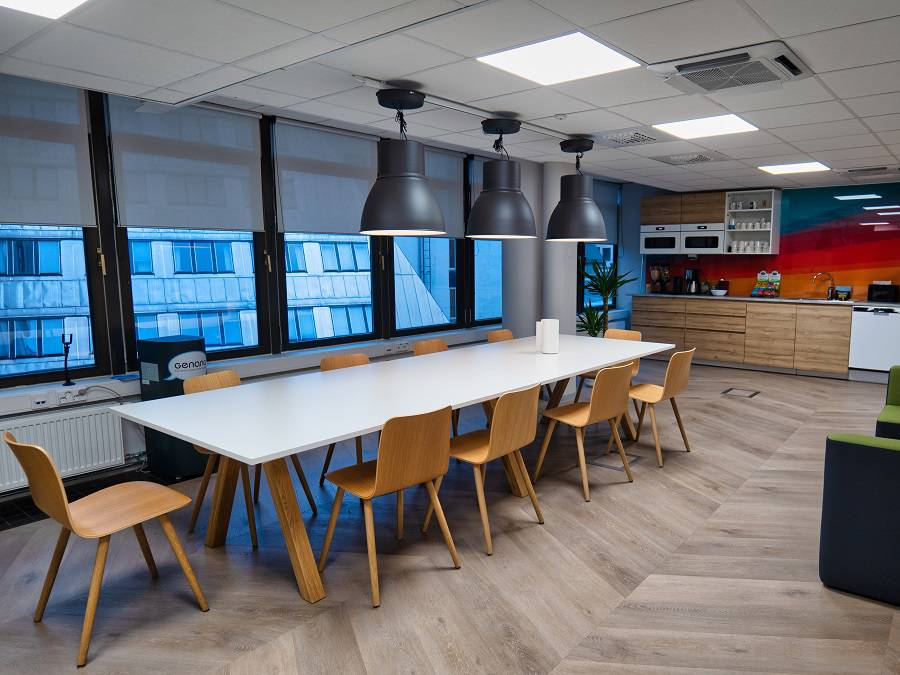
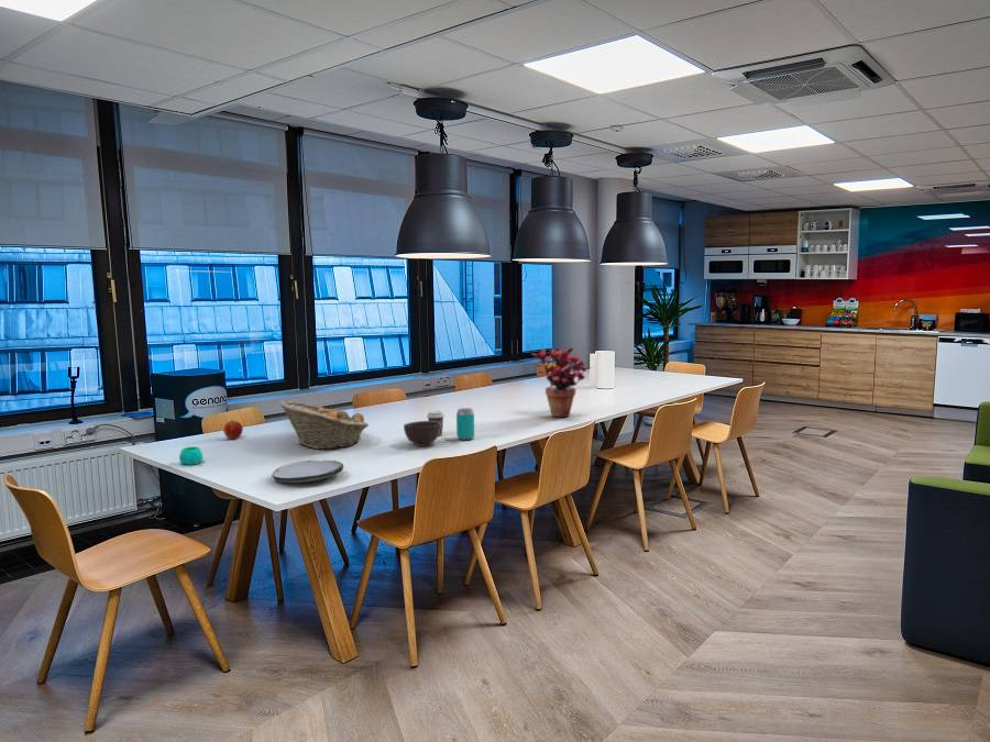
+ bowl (422, 433)
+ coffee cup (436, 420)
+ apple (232, 428)
+ beverage can (465, 423)
+ plate (308, 470)
+ fruit basket (323, 421)
+ mug (193, 455)
+ potted plant (562, 383)
